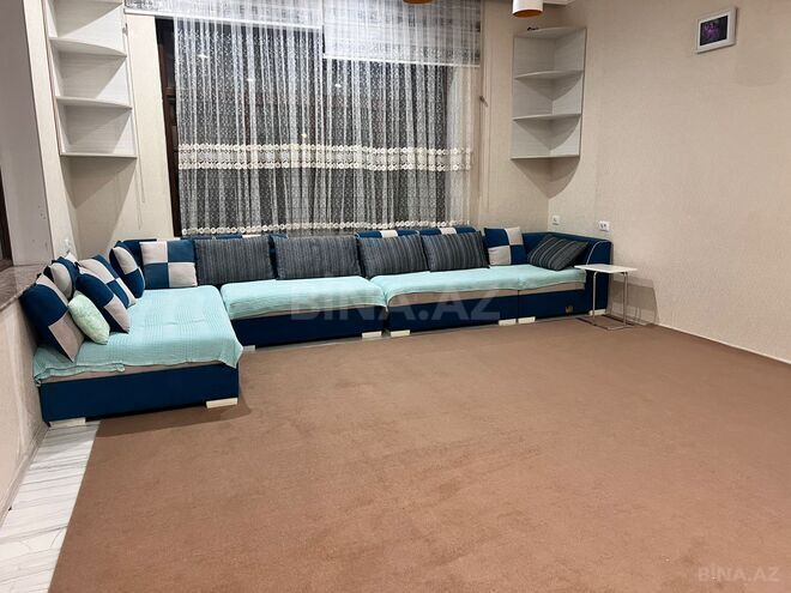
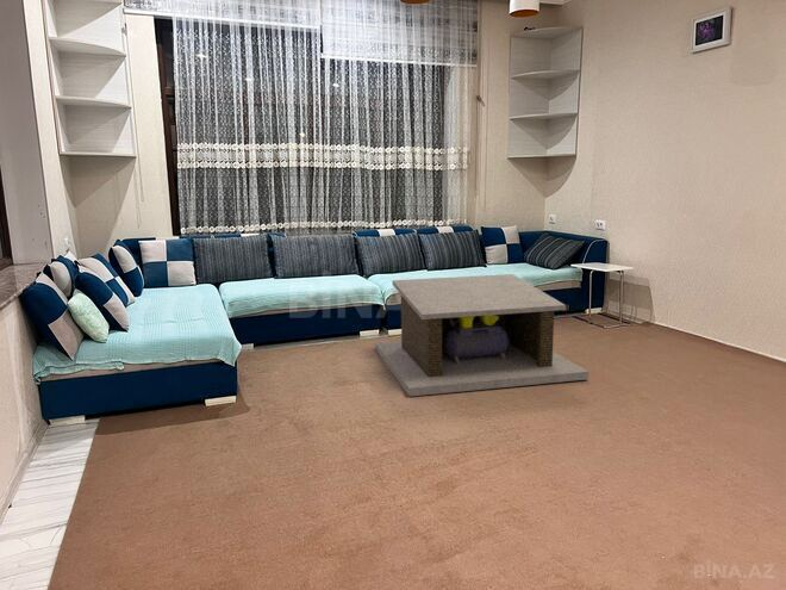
+ coffee table (472, 324)
